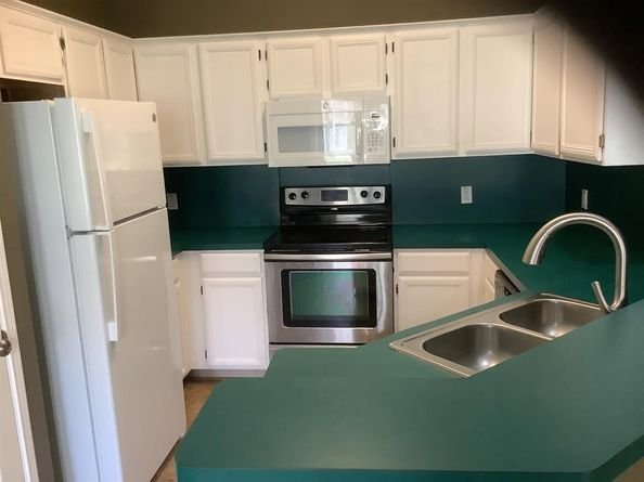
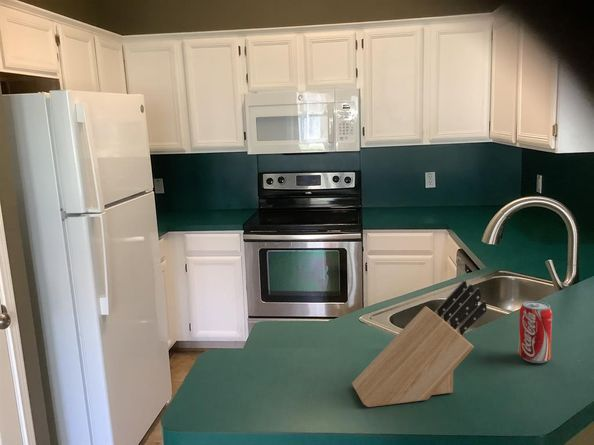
+ soda can (535, 331)
+ knife block (420, 339)
